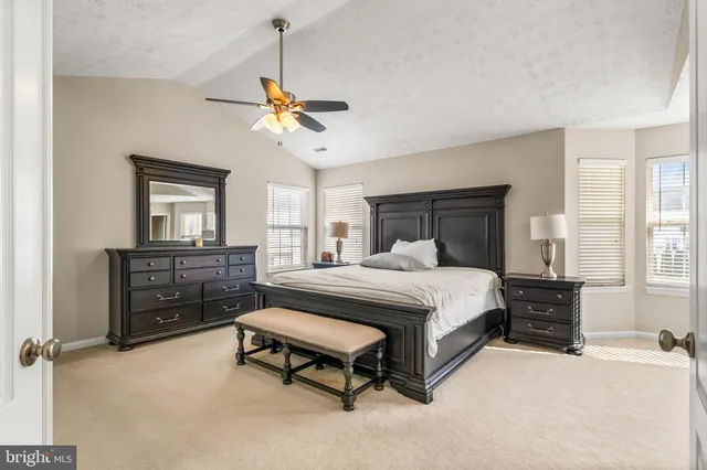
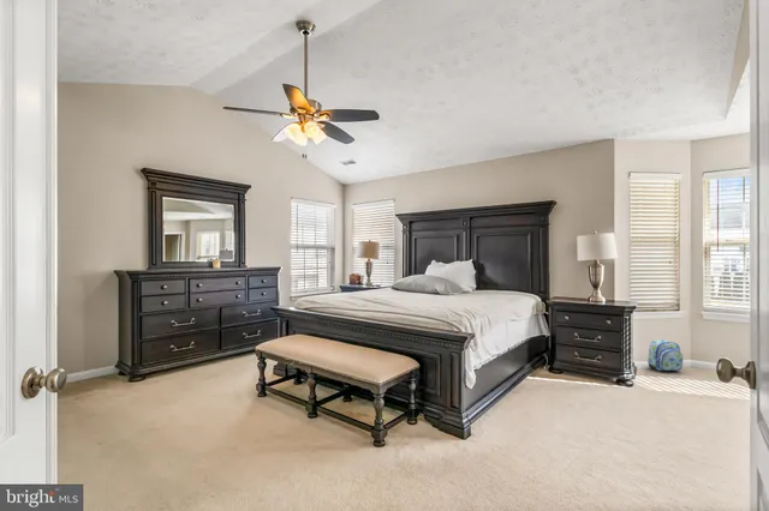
+ backpack (666, 355)
